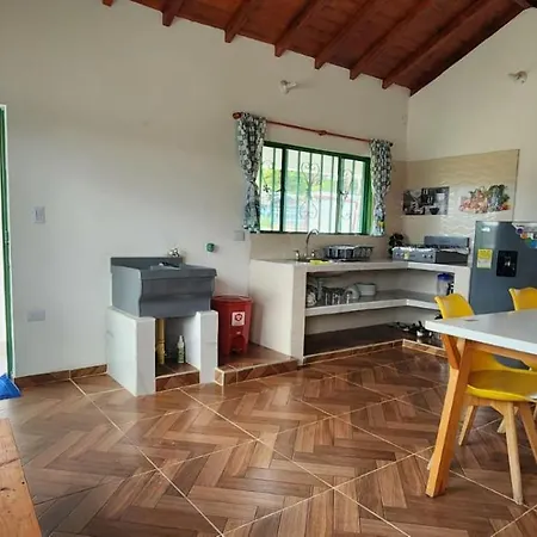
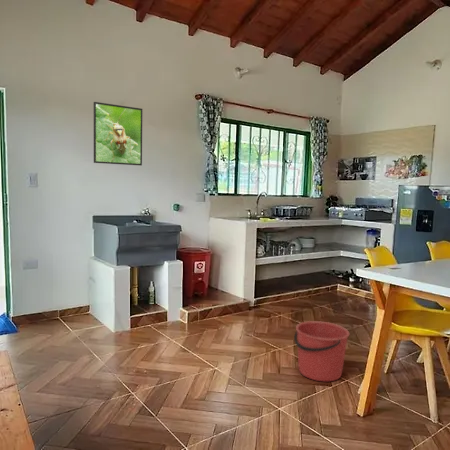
+ bucket (320, 351)
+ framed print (118, 135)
